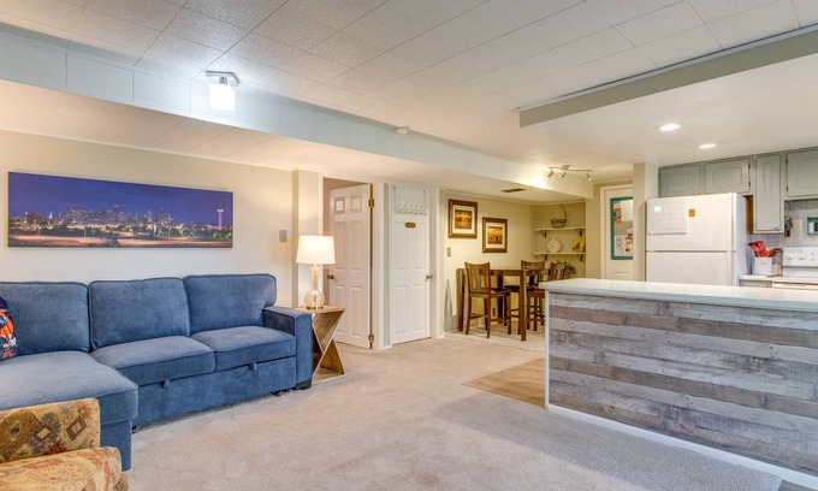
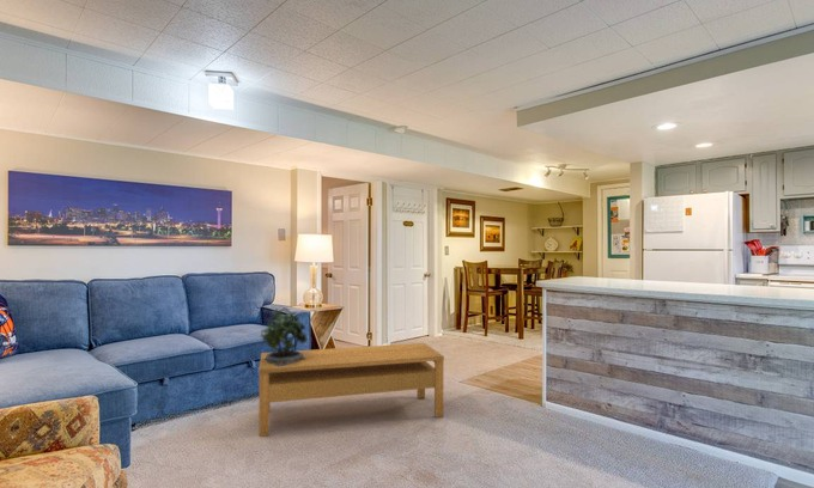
+ coffee table (351, 384)
+ potted plant (284, 333)
